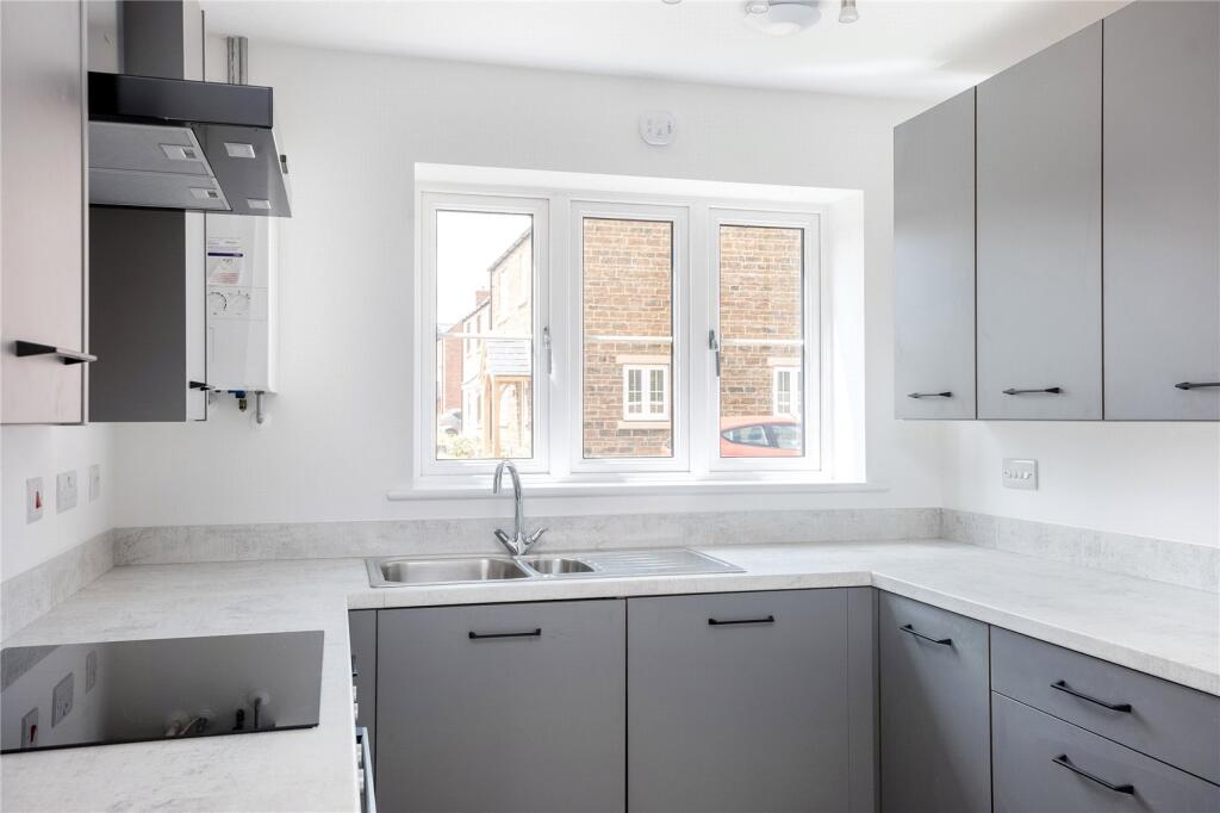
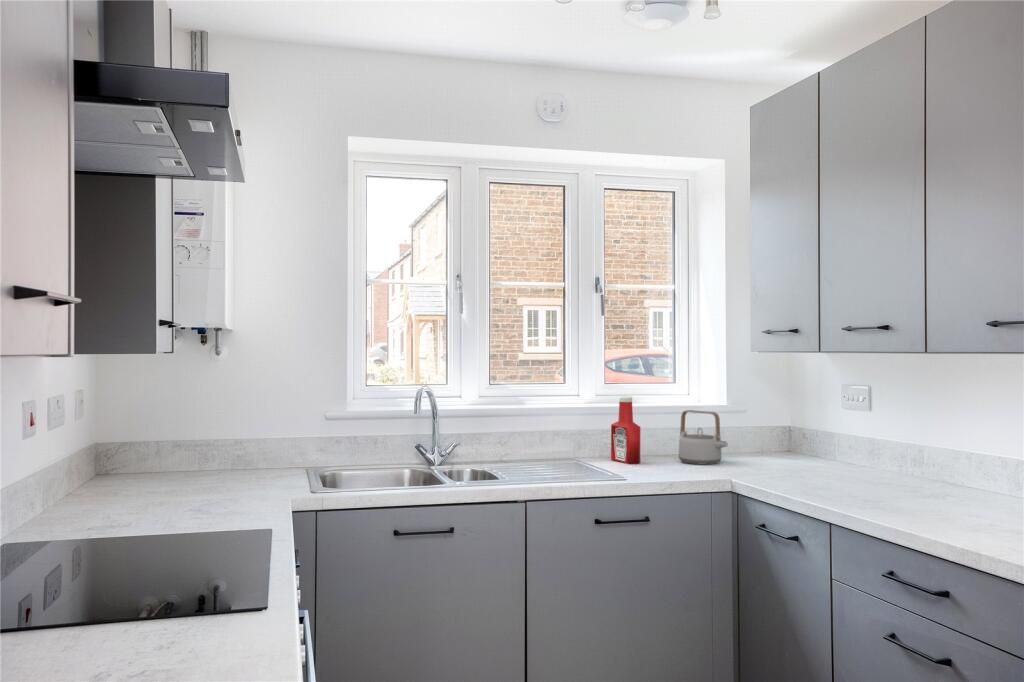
+ teapot (703, 436)
+ soap bottle (625, 429)
